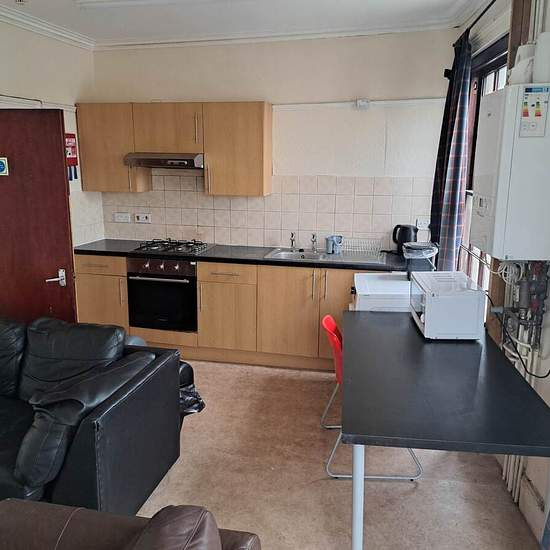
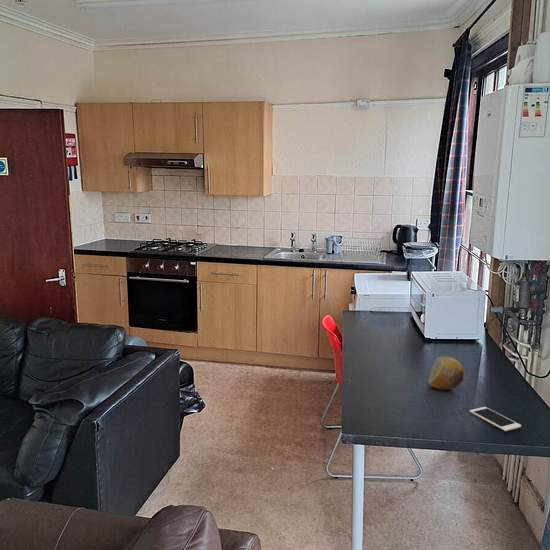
+ cell phone (494, 418)
+ fruit (445, 372)
